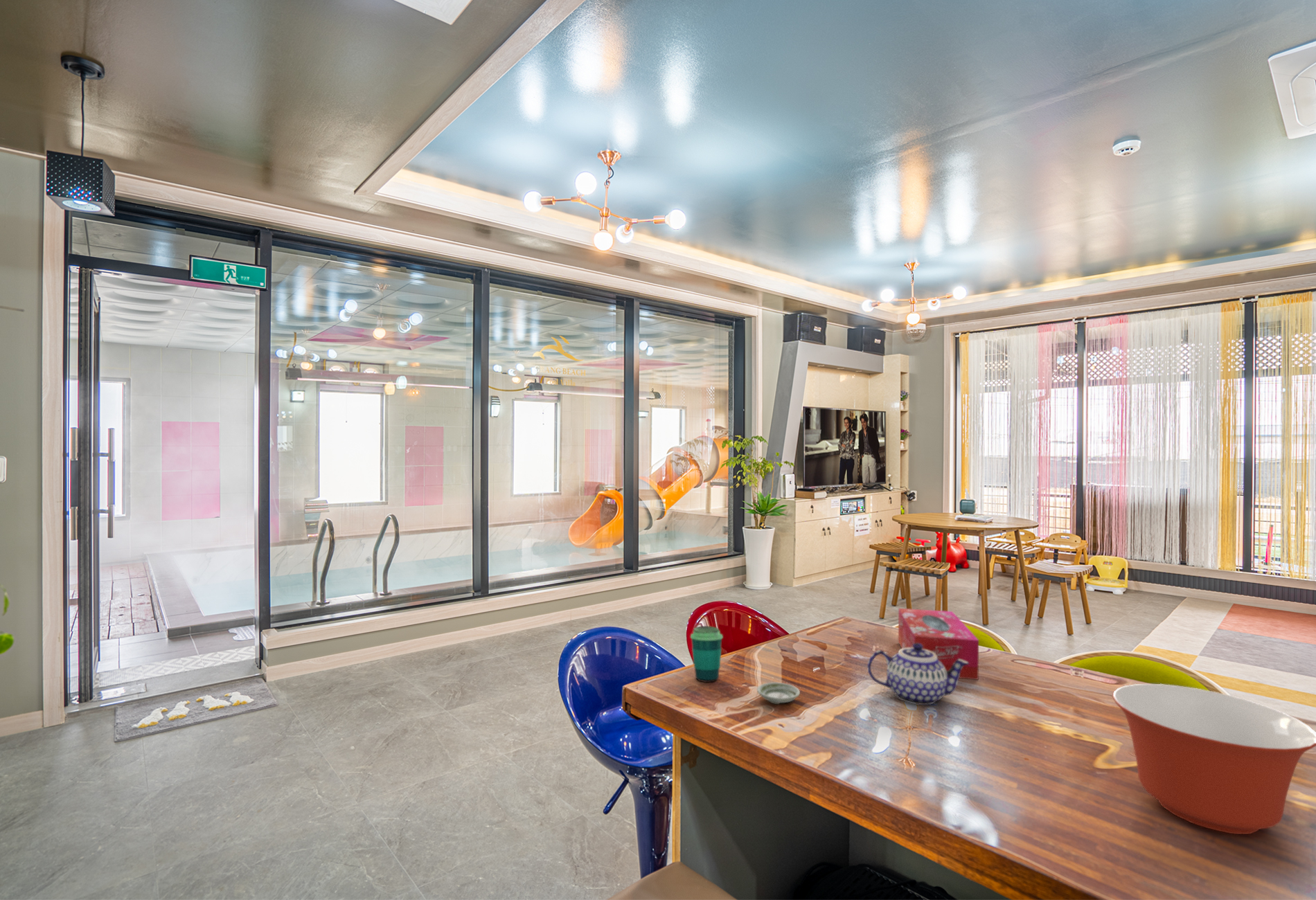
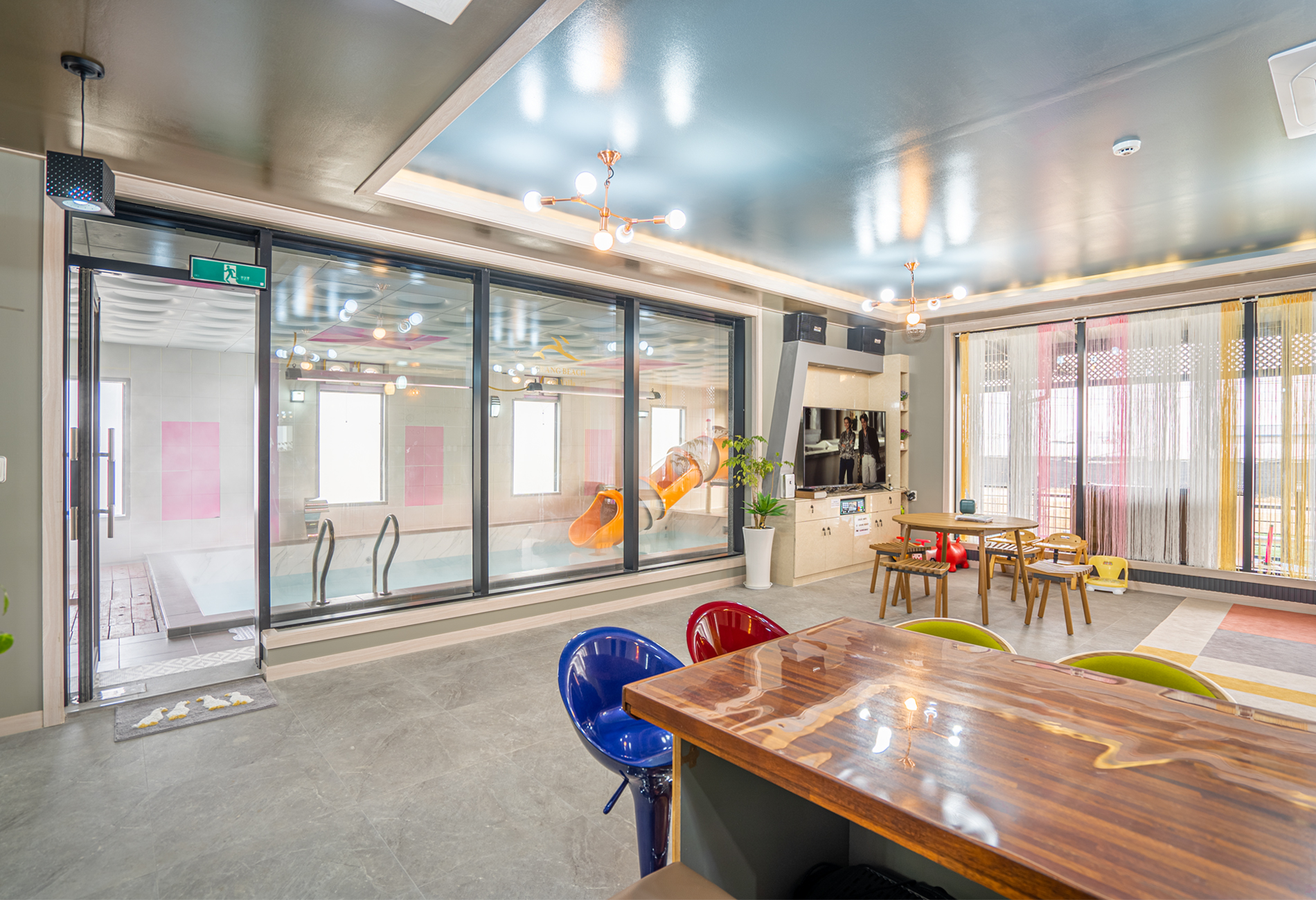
- saucer (778, 694)
- tissue box (934, 640)
- cup (706, 653)
- teapot (917, 670)
- mixing bowl (1207, 762)
